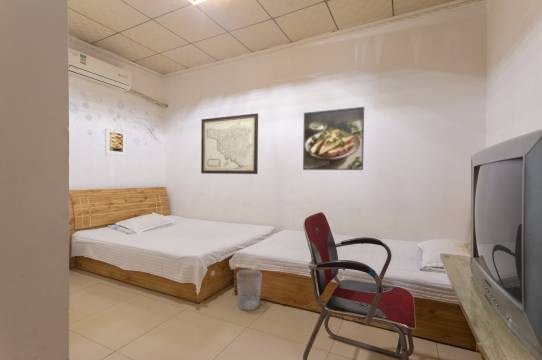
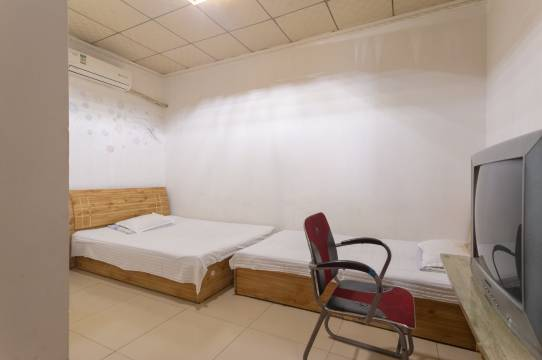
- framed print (116, 142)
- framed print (332, 140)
- wall art (228, 145)
- wastebasket (248, 290)
